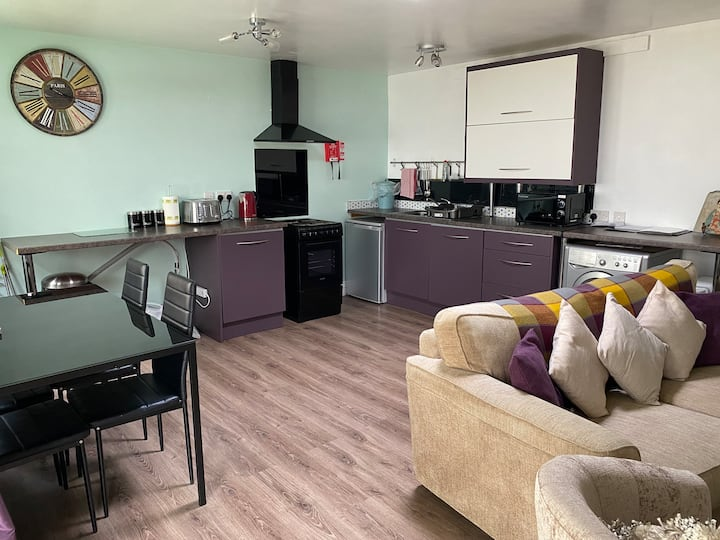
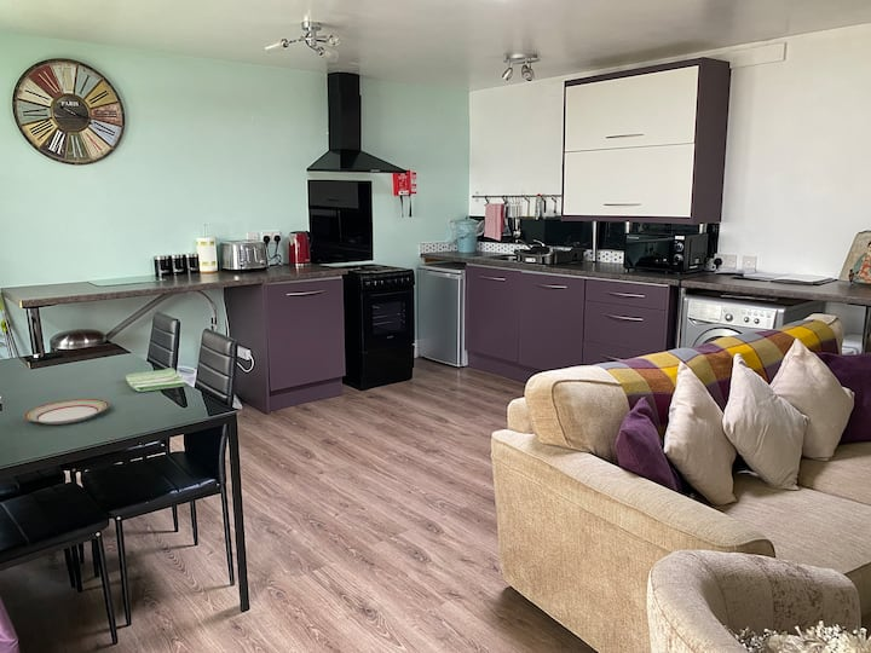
+ dish towel (155, 378)
+ plate (68, 412)
